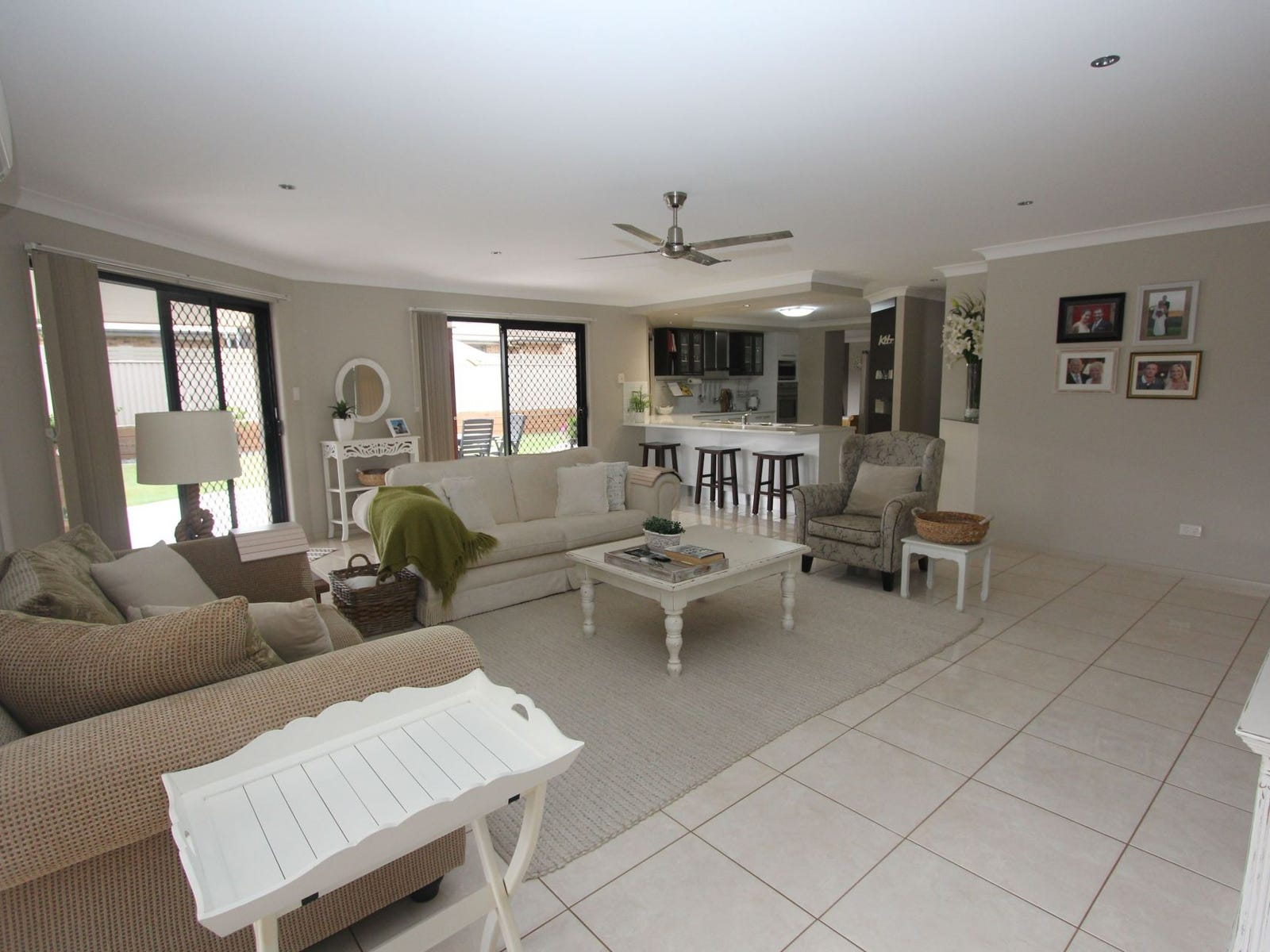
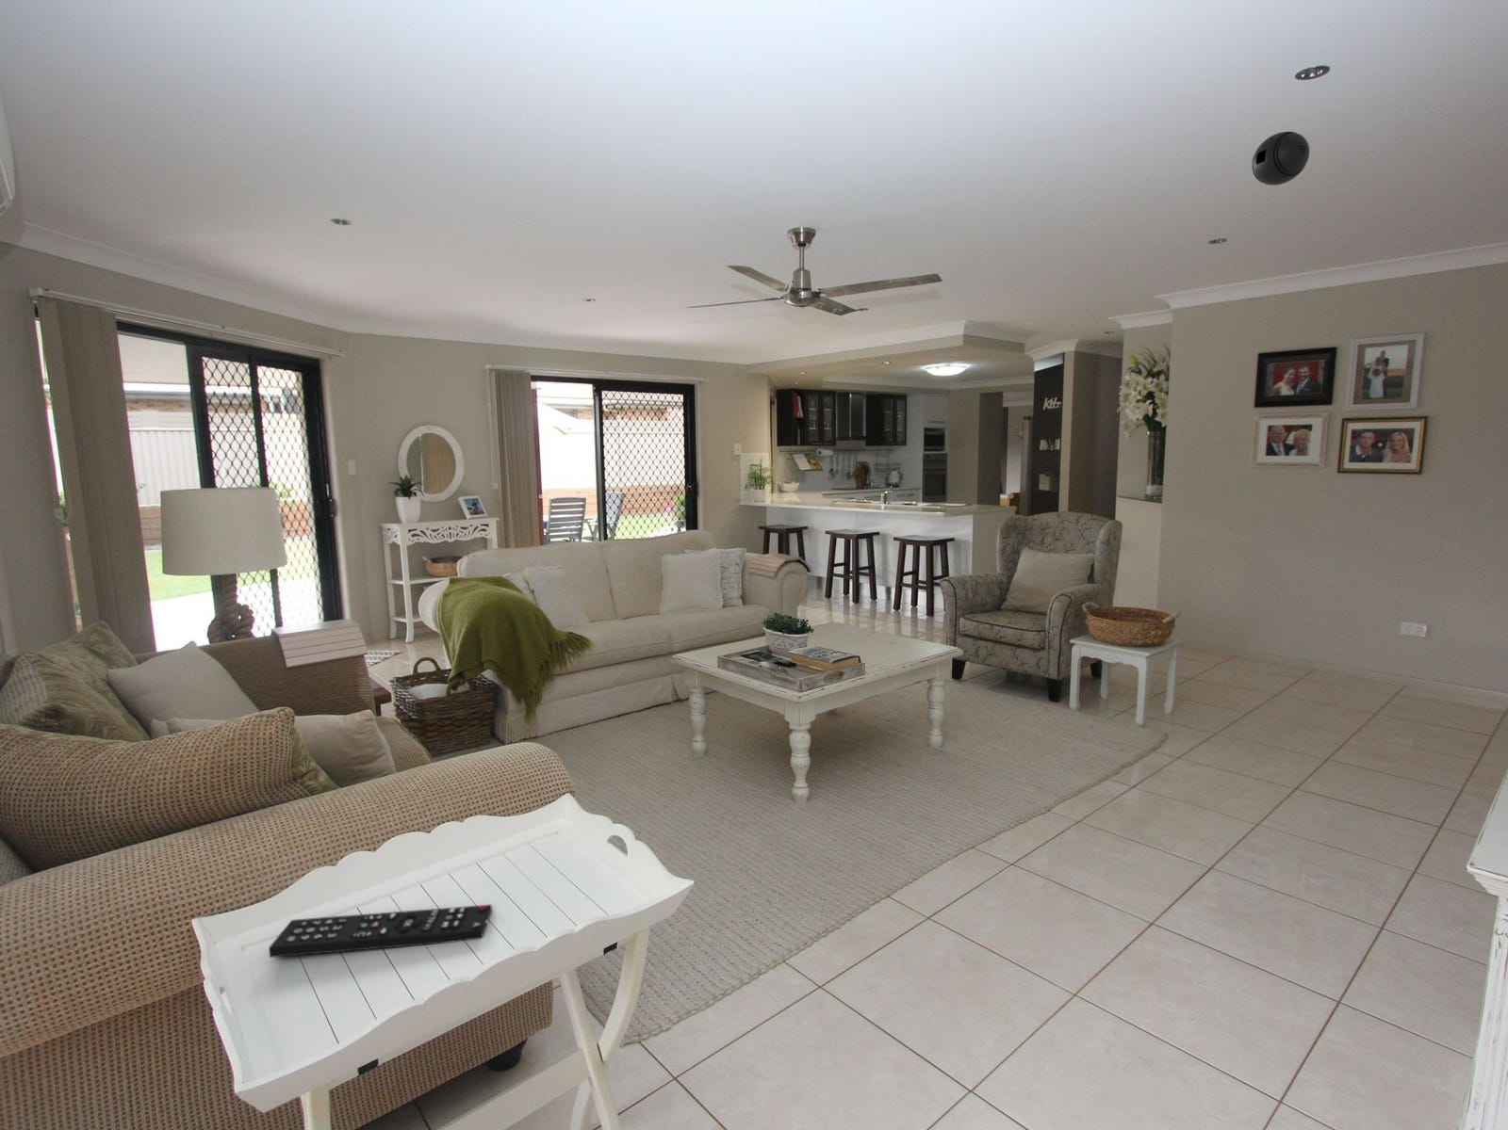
+ remote control (386, 927)
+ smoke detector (1280, 158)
